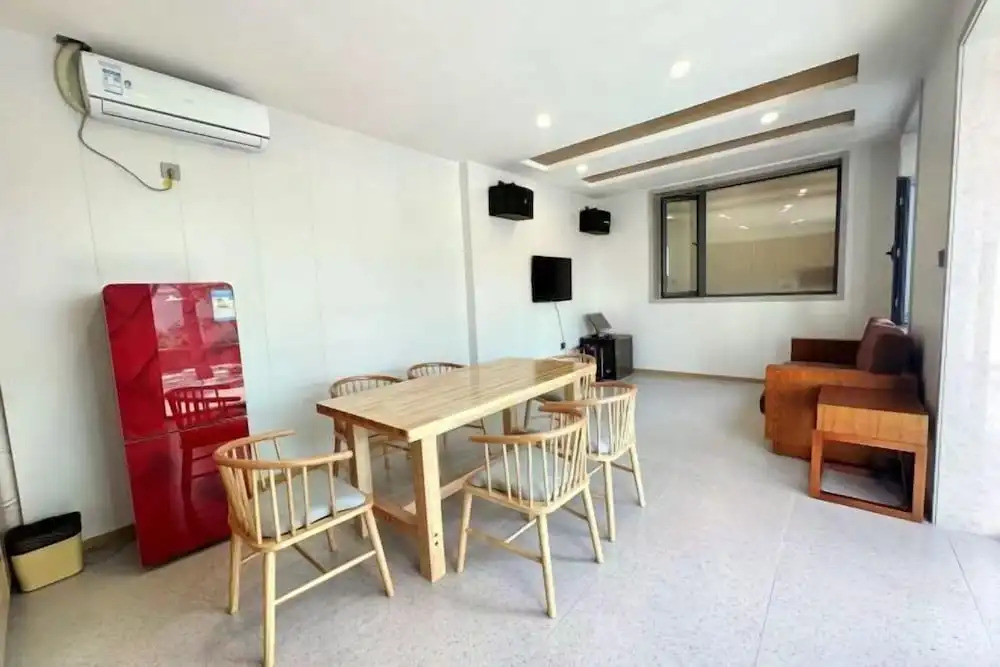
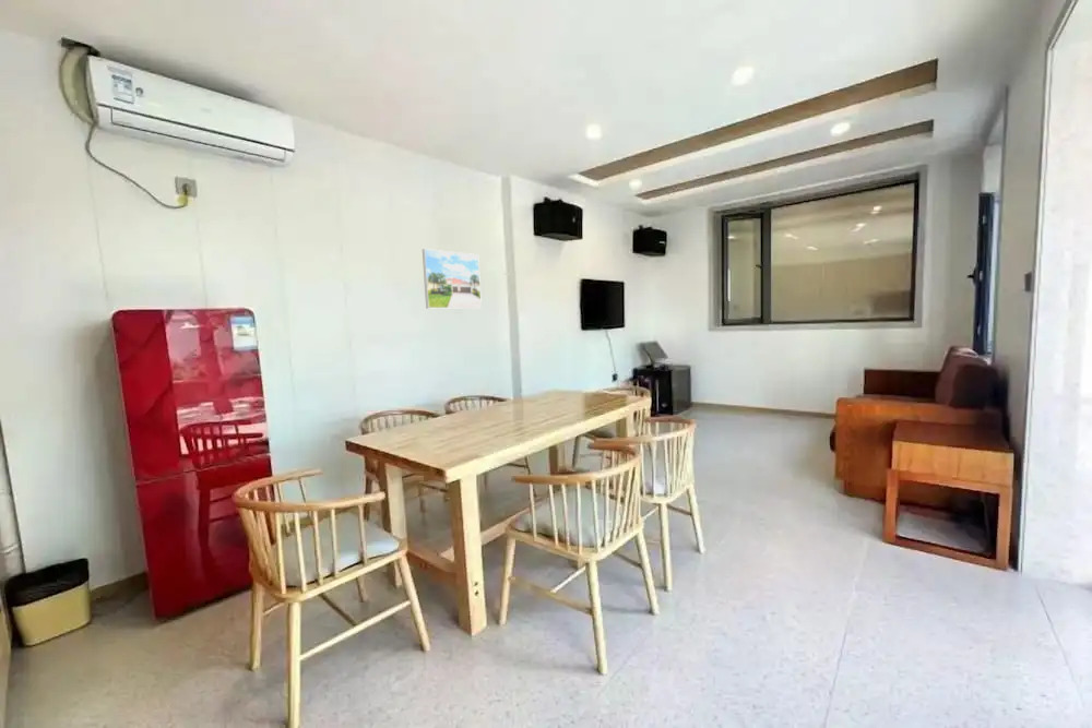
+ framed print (453, 279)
